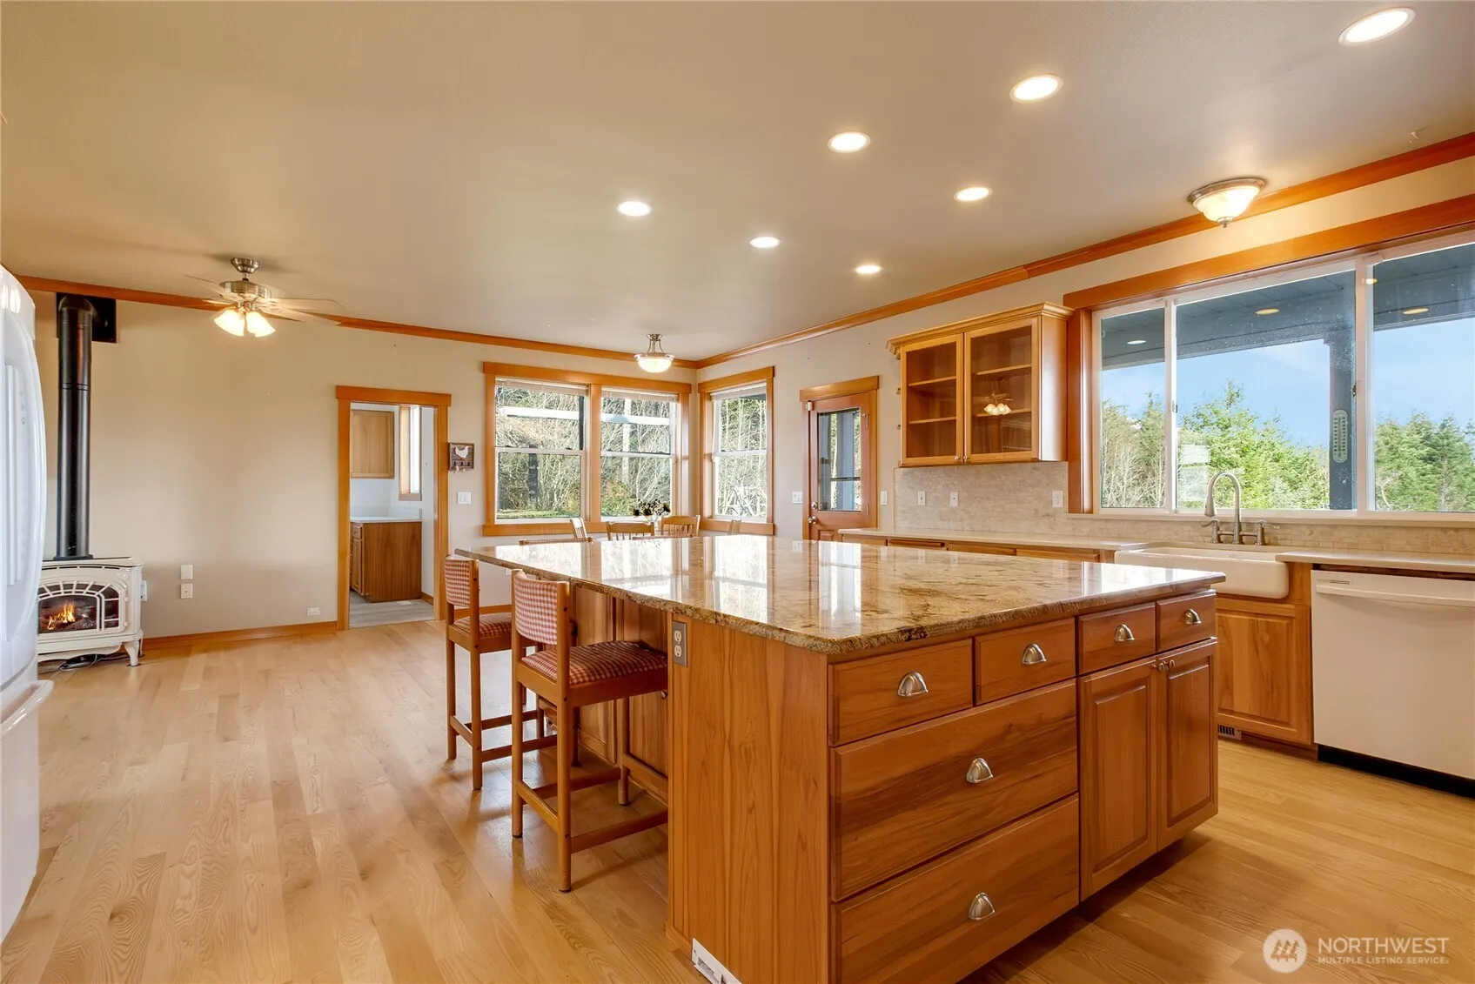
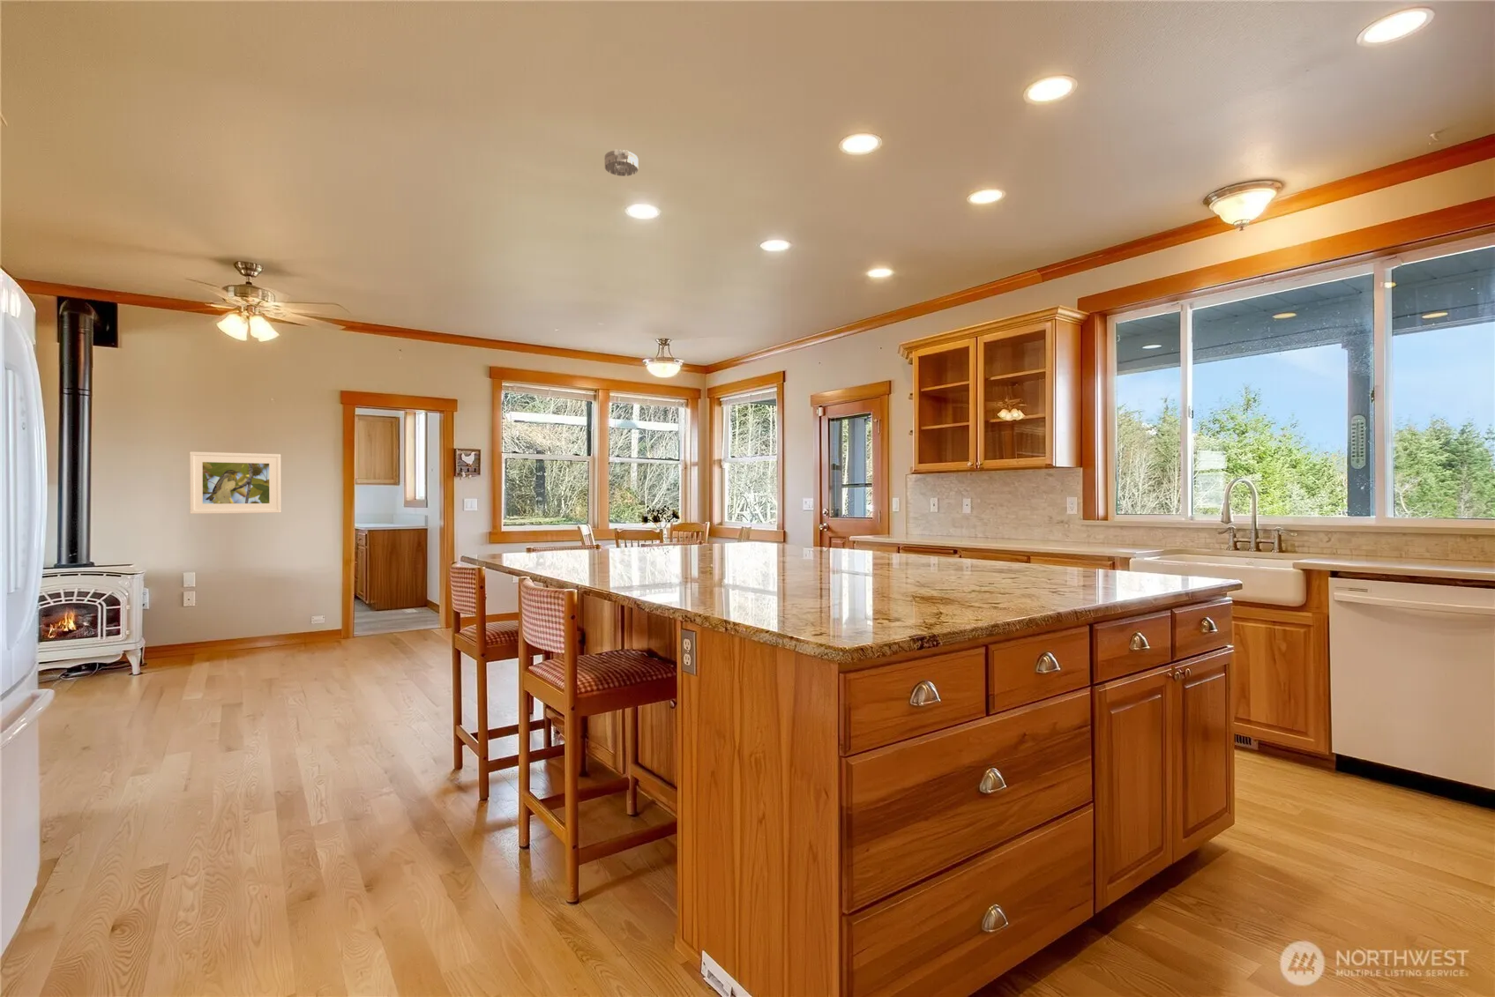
+ smoke detector (621, 162)
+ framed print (236, 483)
